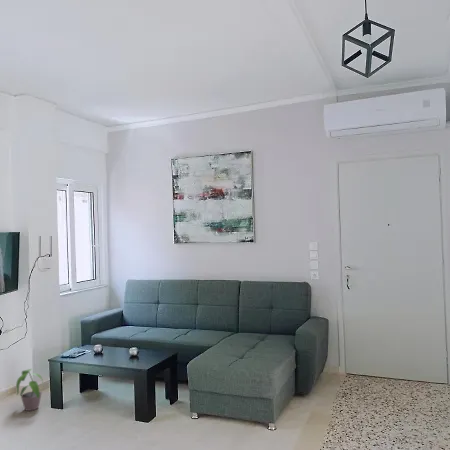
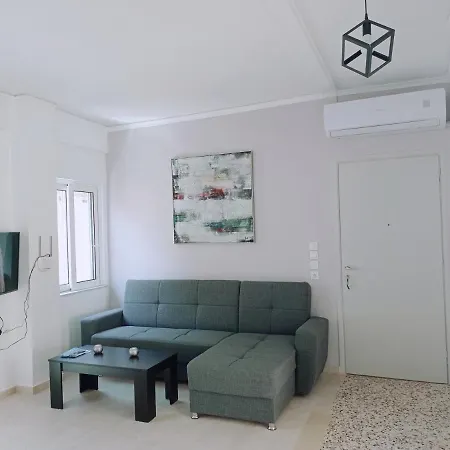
- potted plant (31, 388)
